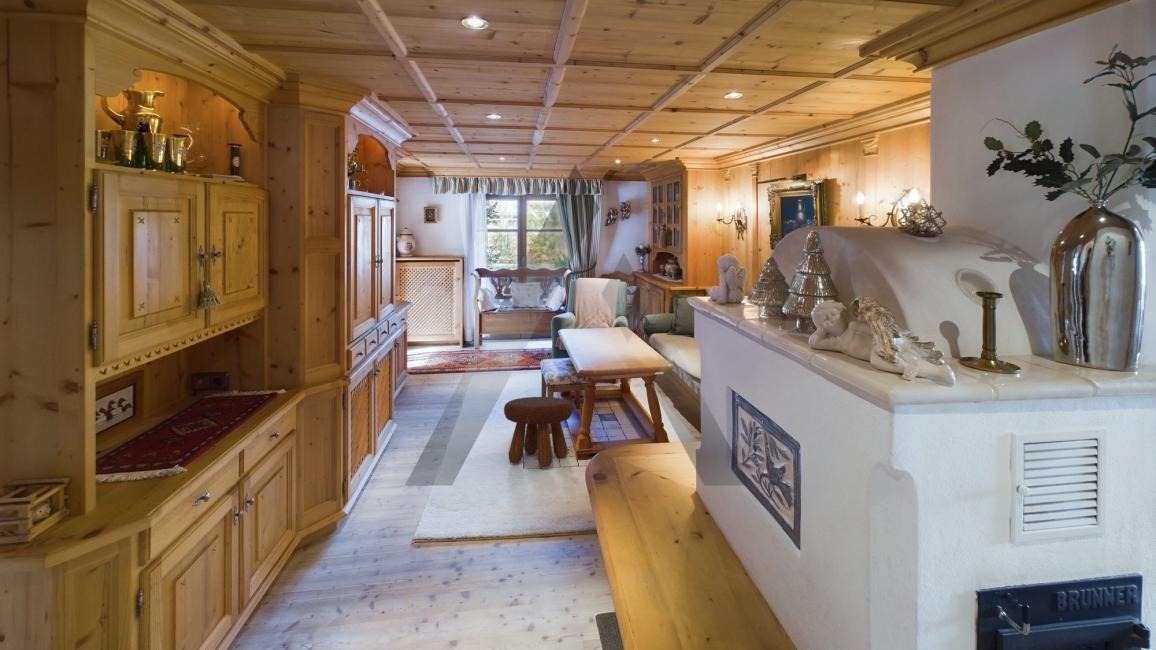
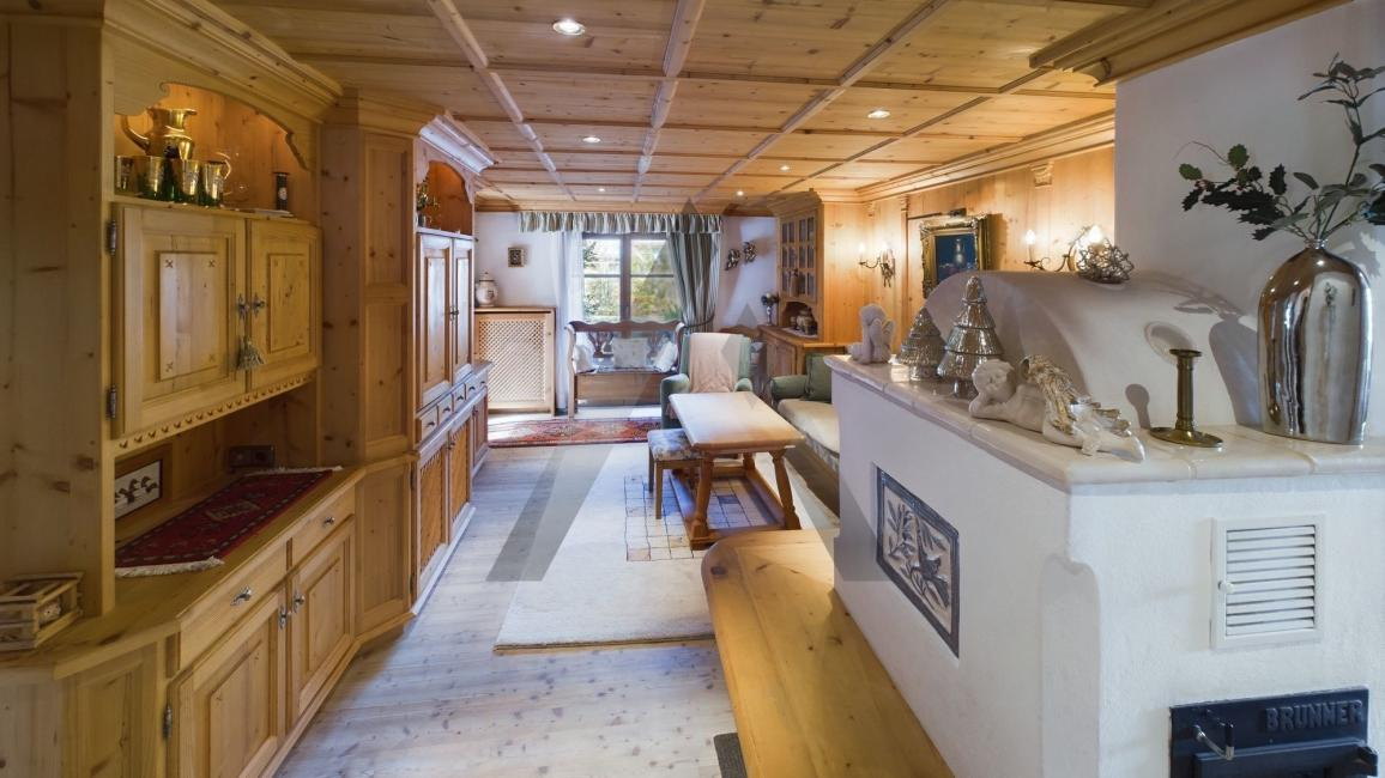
- footstool (538, 431)
